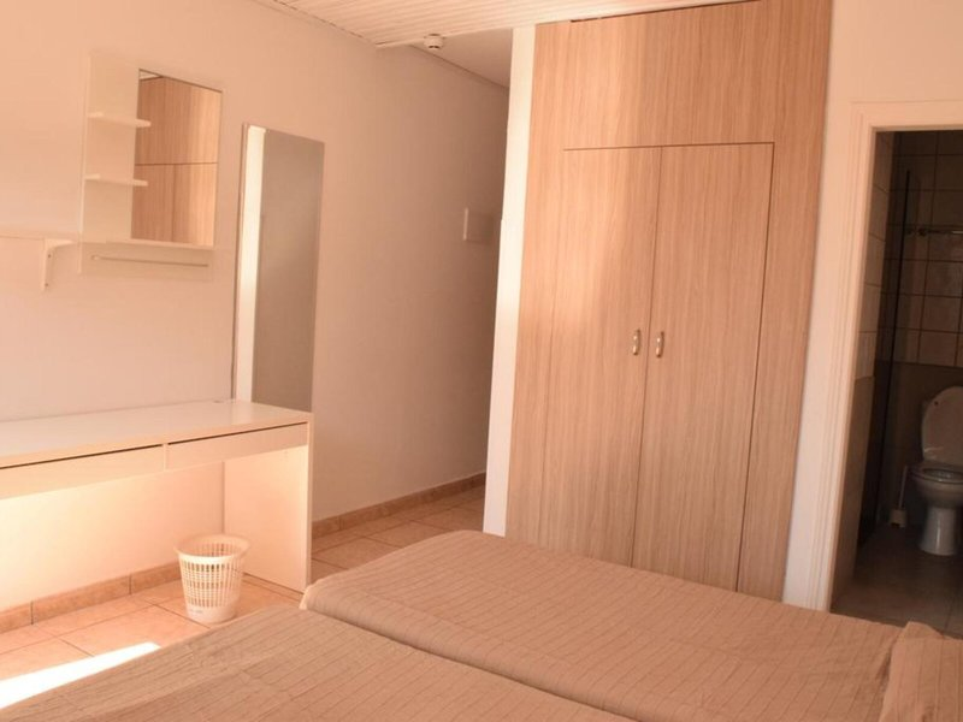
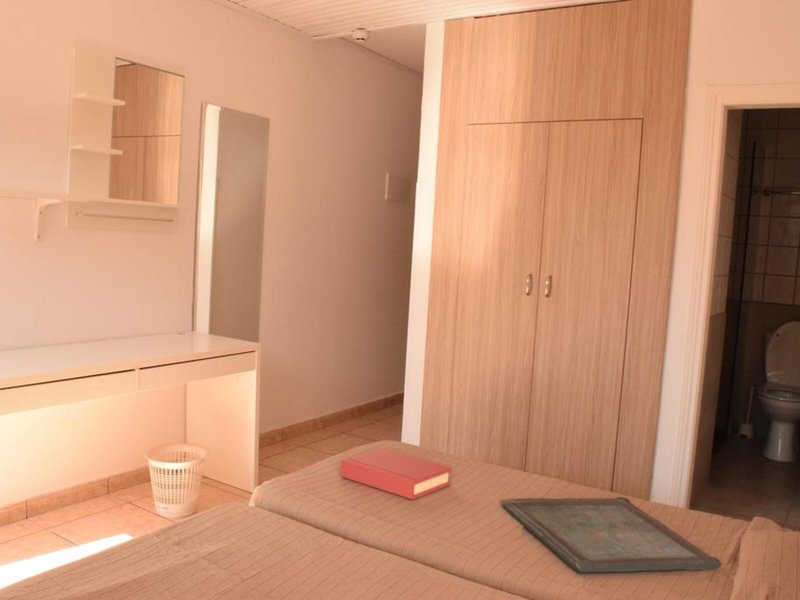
+ hardback book (395, 472)
+ serving tray (601, 530)
